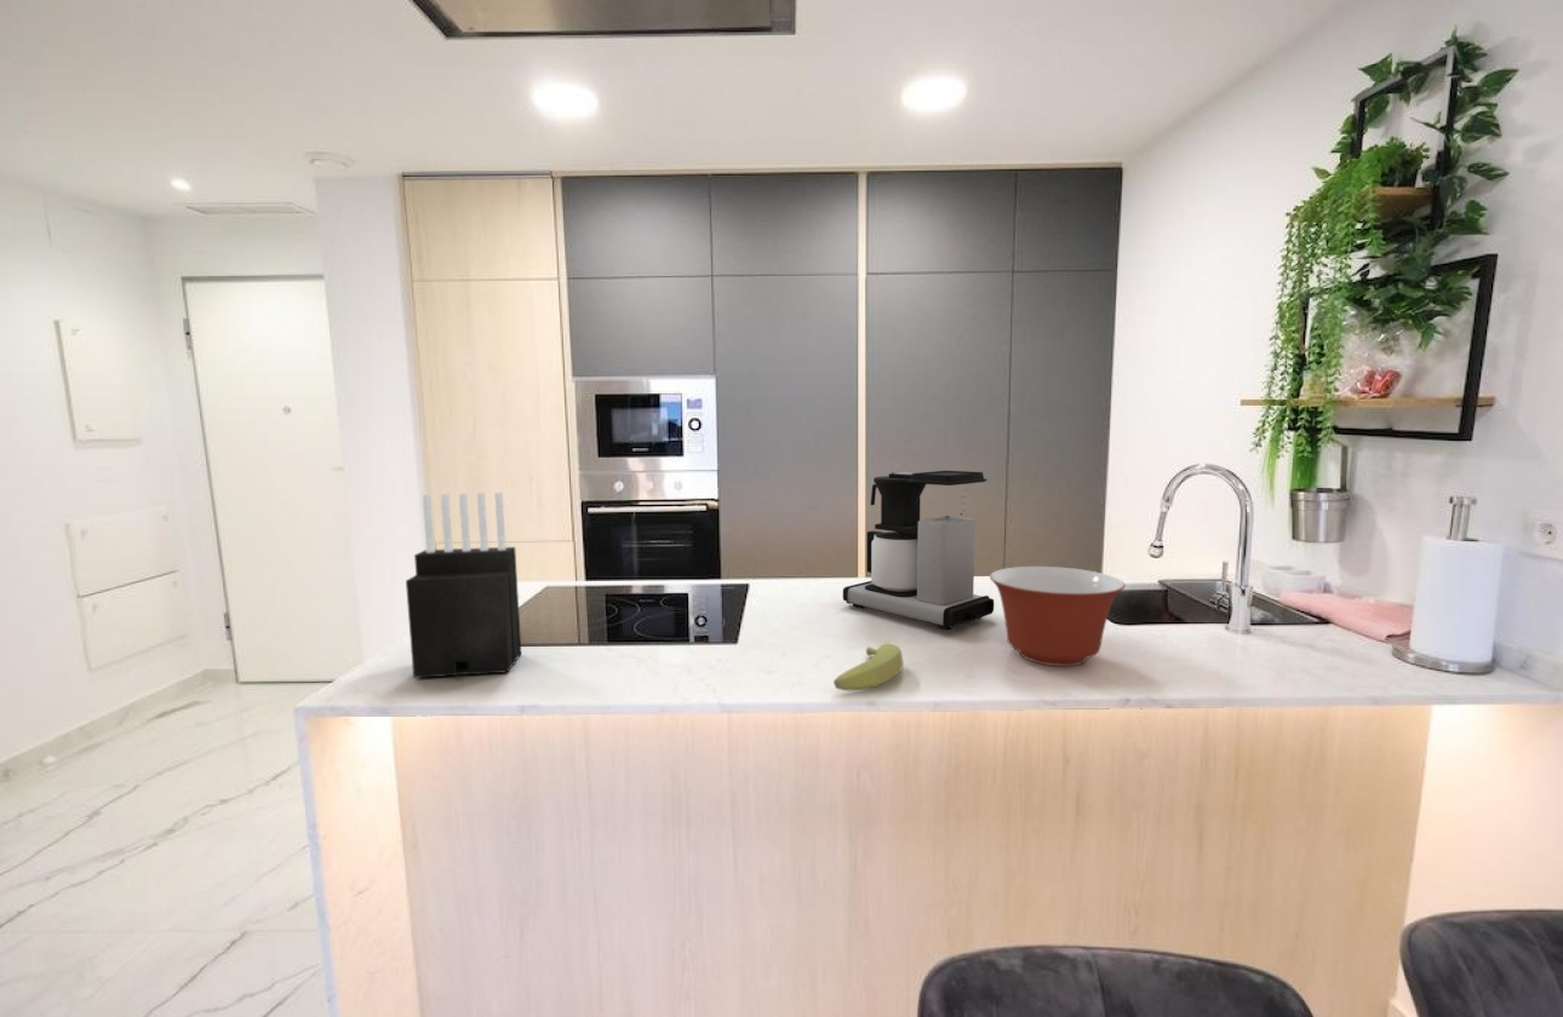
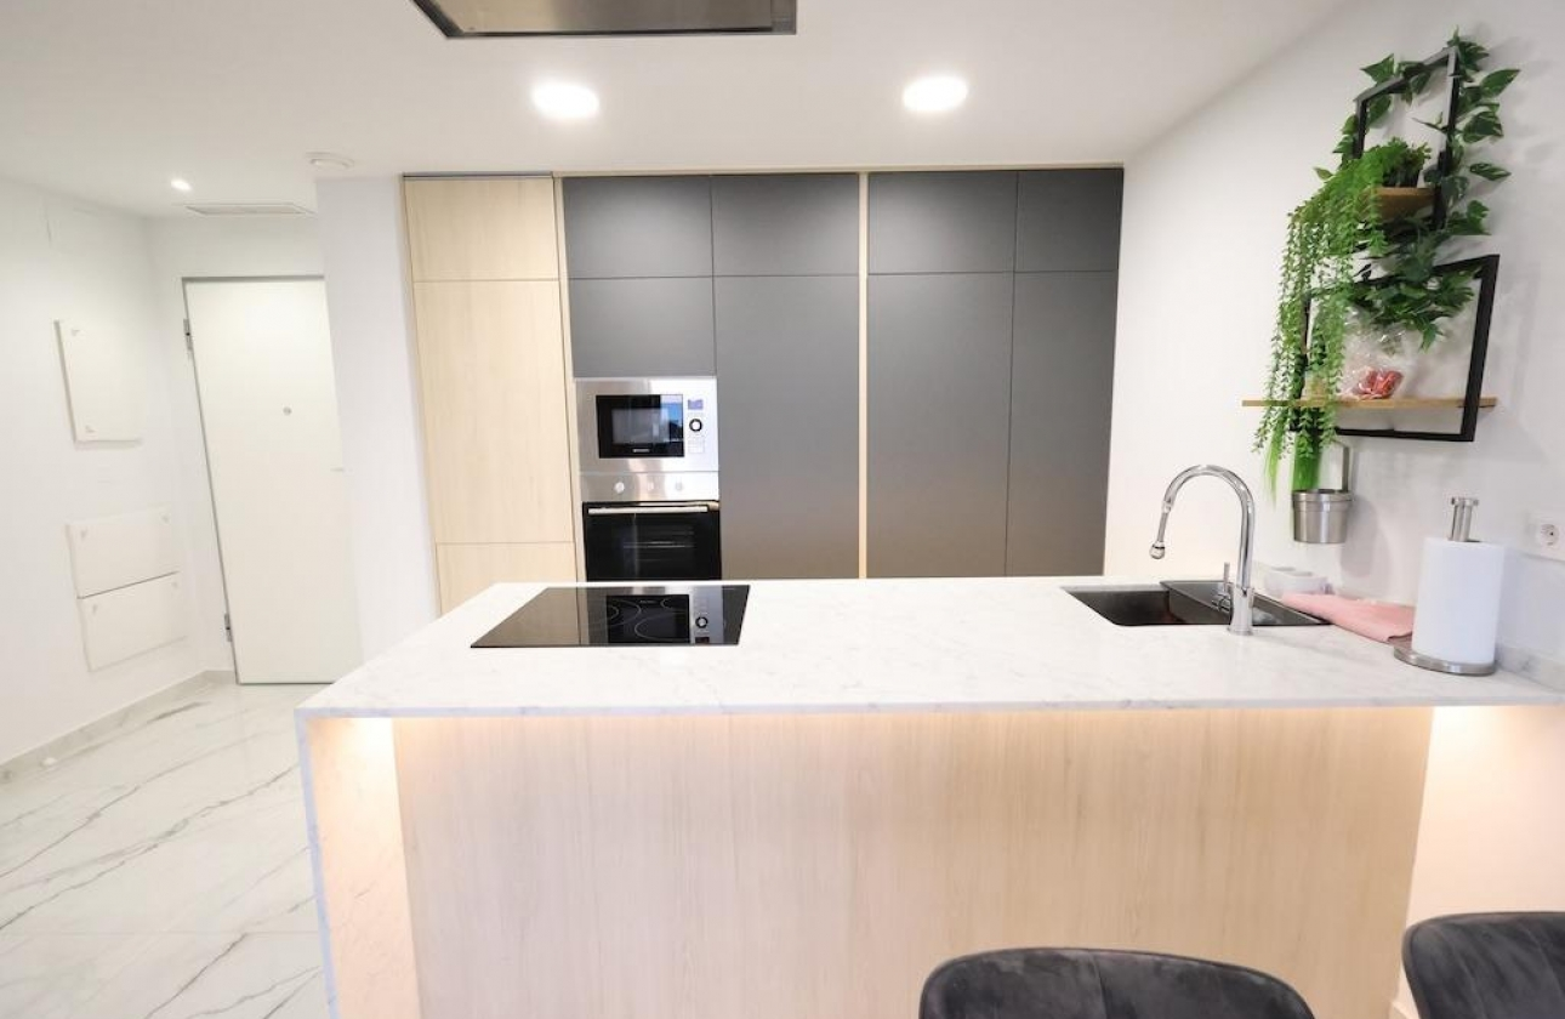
- knife block (462, 582)
- banana (868, 660)
- coffee maker (916, 542)
- mixing bowl (1053, 616)
